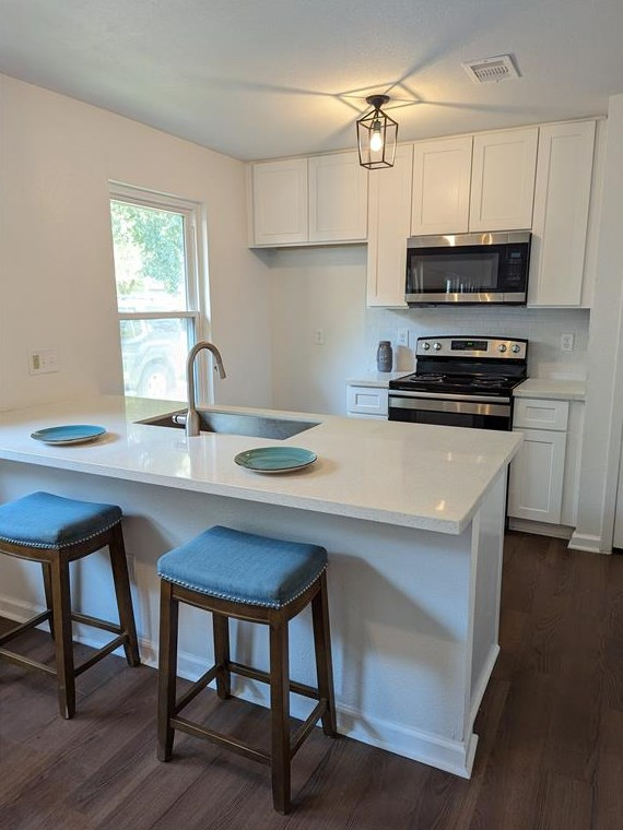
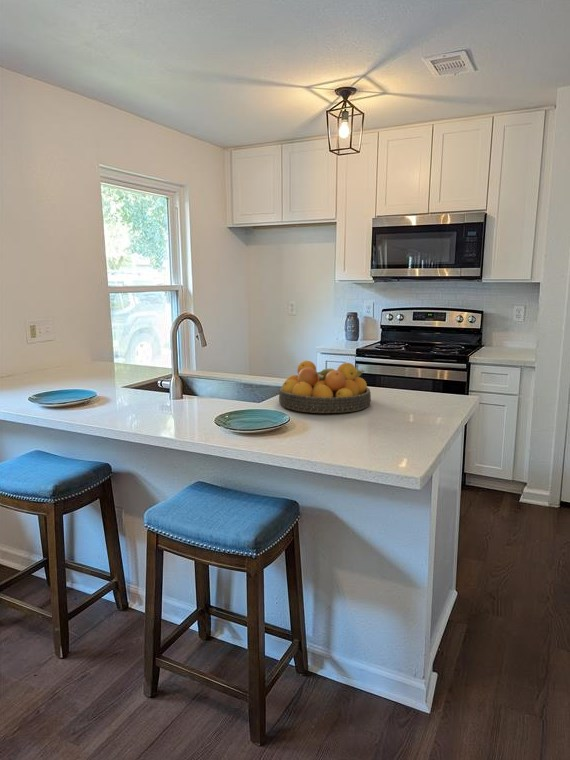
+ fruit bowl (324, 383)
